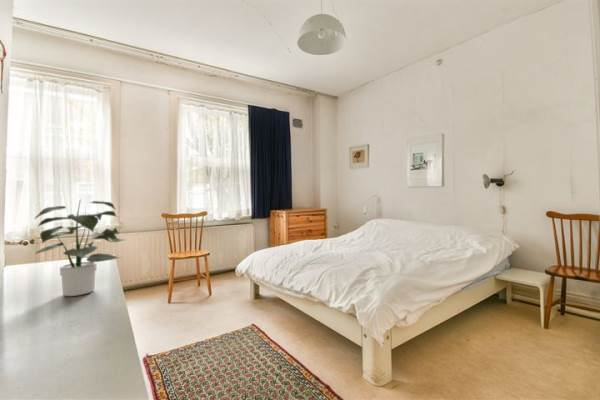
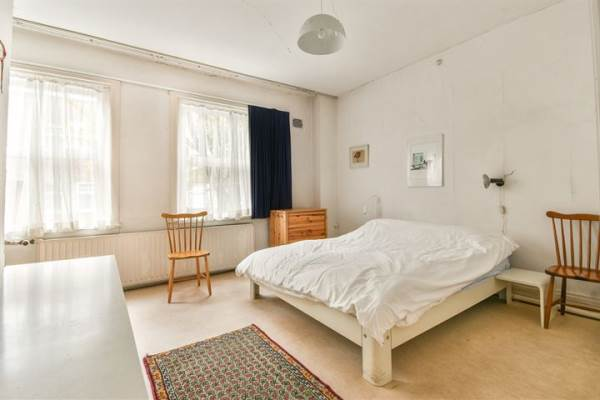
- potted plant (79, 245)
